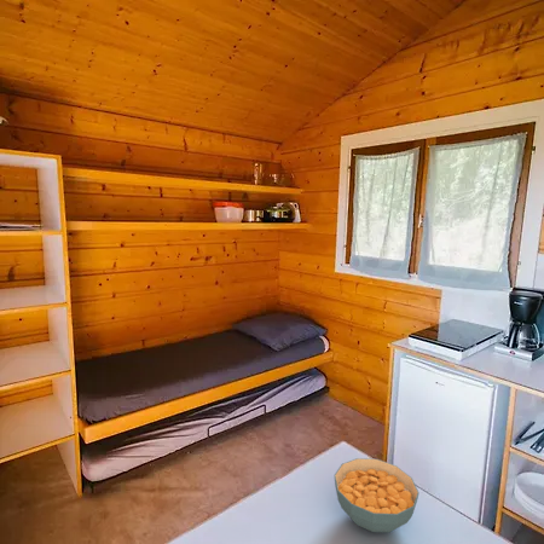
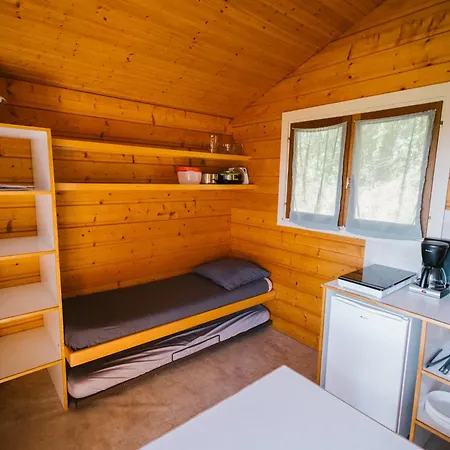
- cereal bowl (374, 500)
